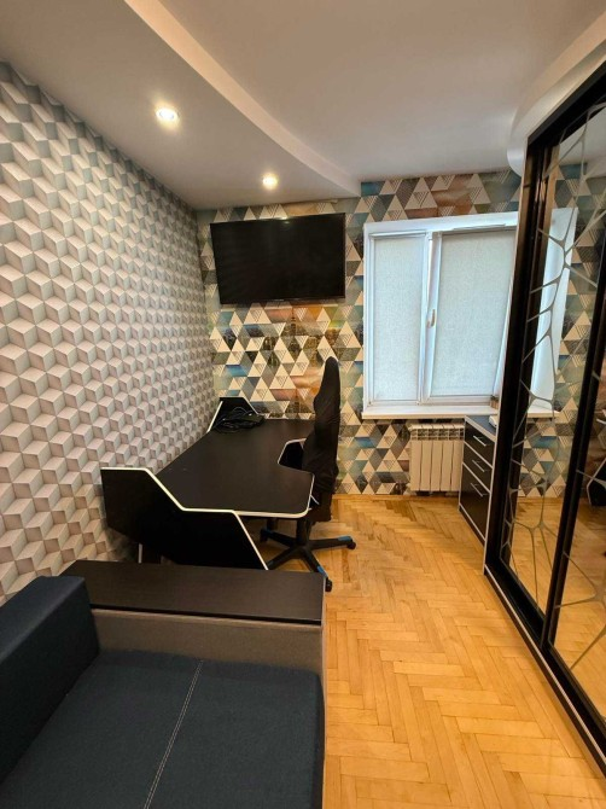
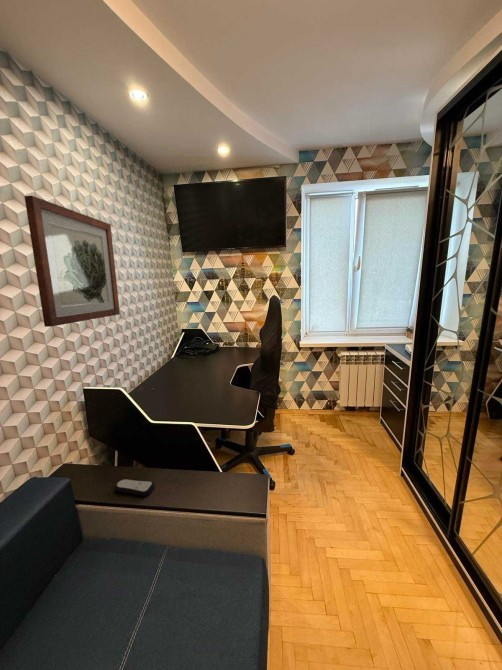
+ wall art (82, 267)
+ remote control (134, 486)
